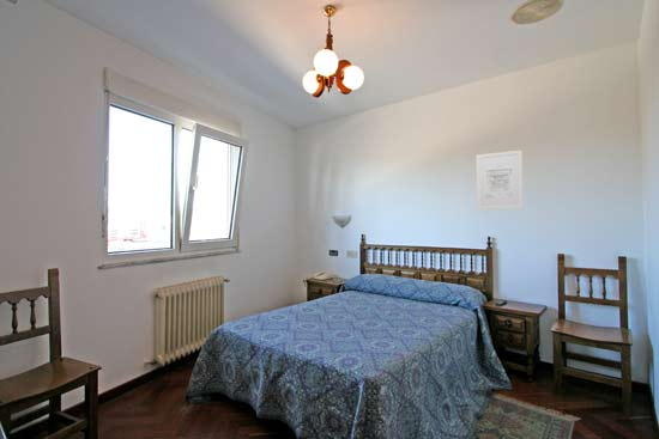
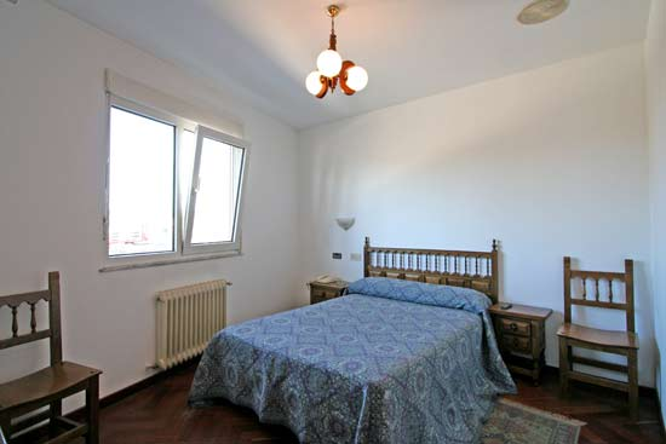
- wall art (498, 181)
